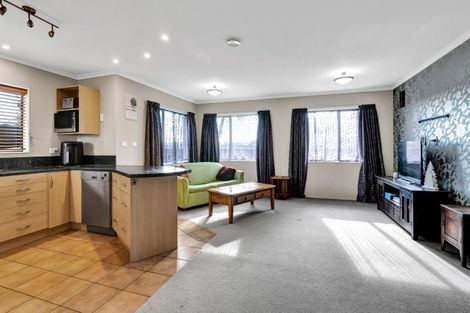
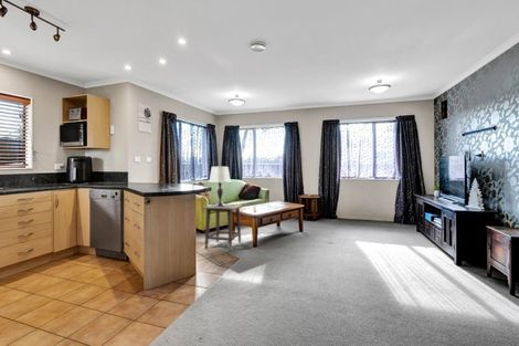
+ lamp (220, 186)
+ side table (219, 226)
